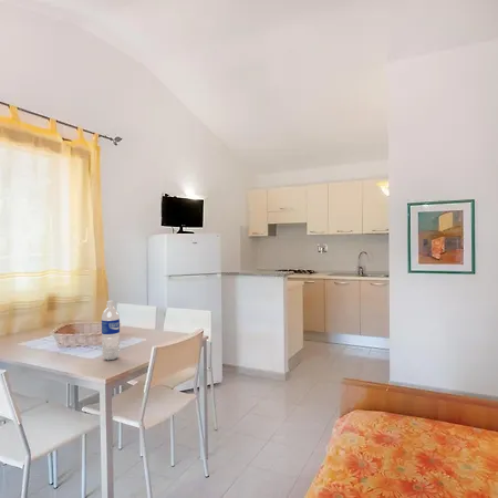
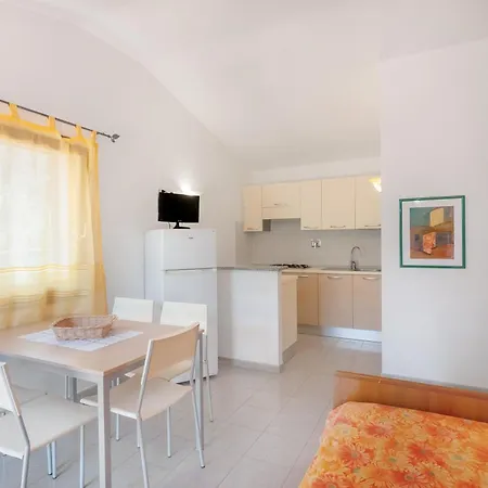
- water bottle (111, 329)
